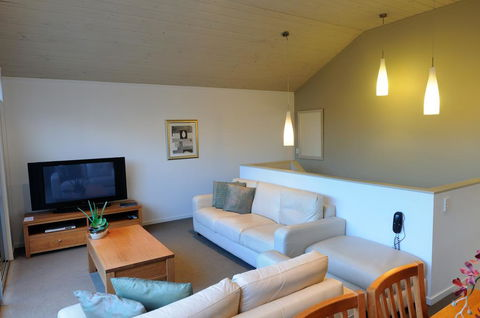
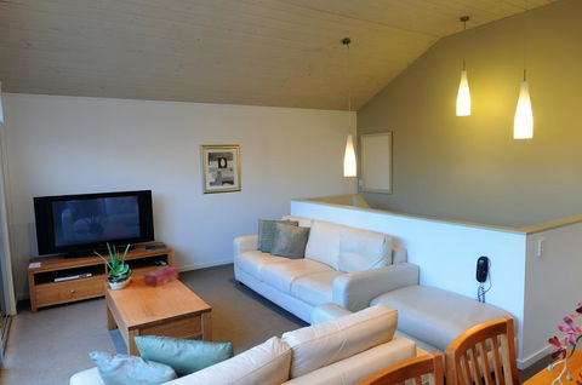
+ tissue box (161, 276)
